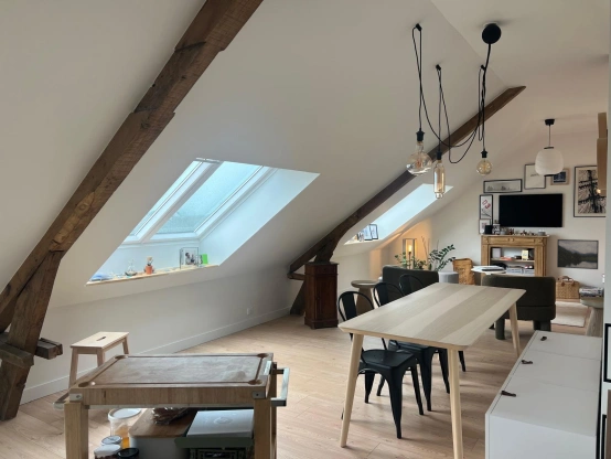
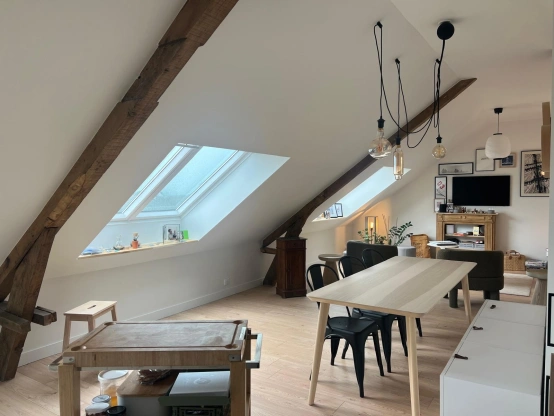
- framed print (577, 254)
